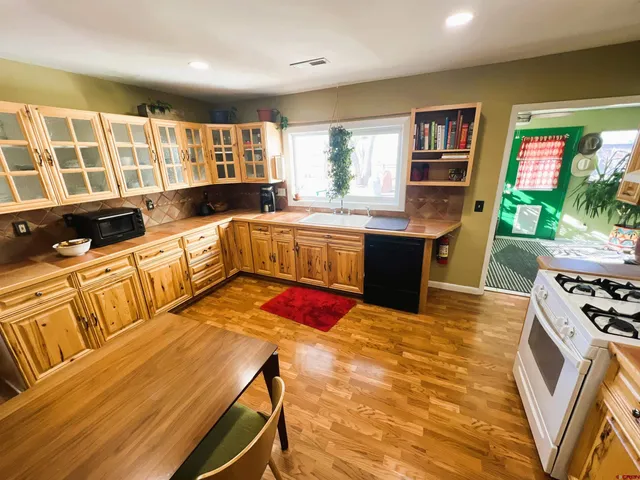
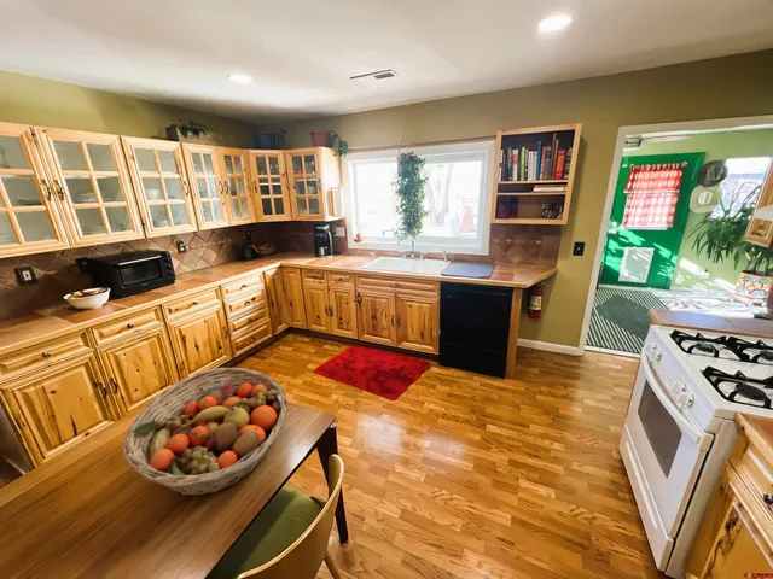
+ fruit basket (219, 423)
